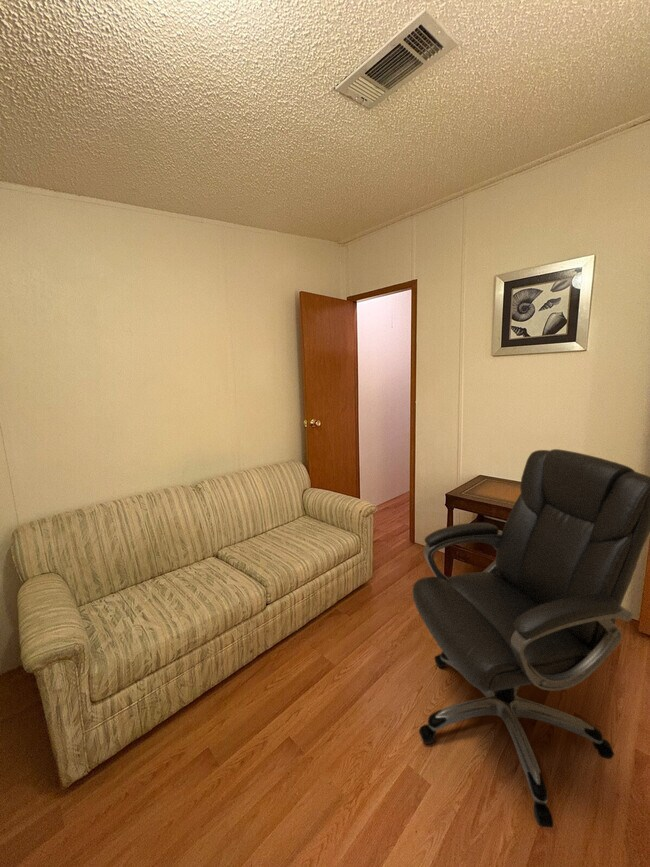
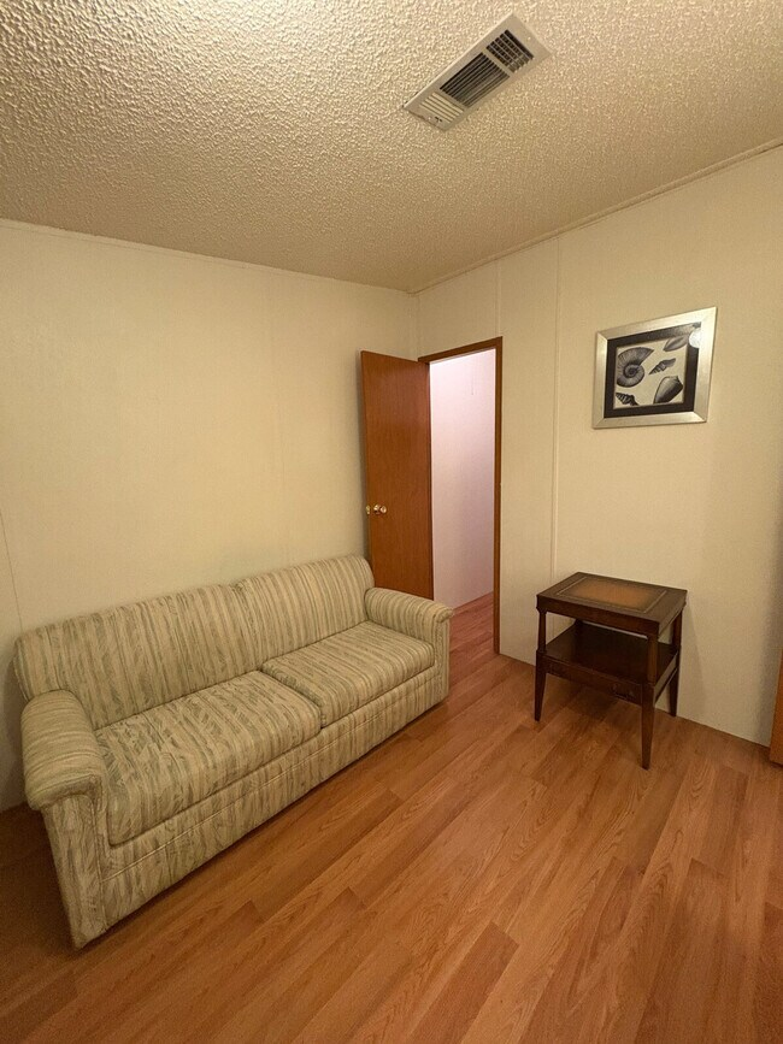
- chair (508, 600)
